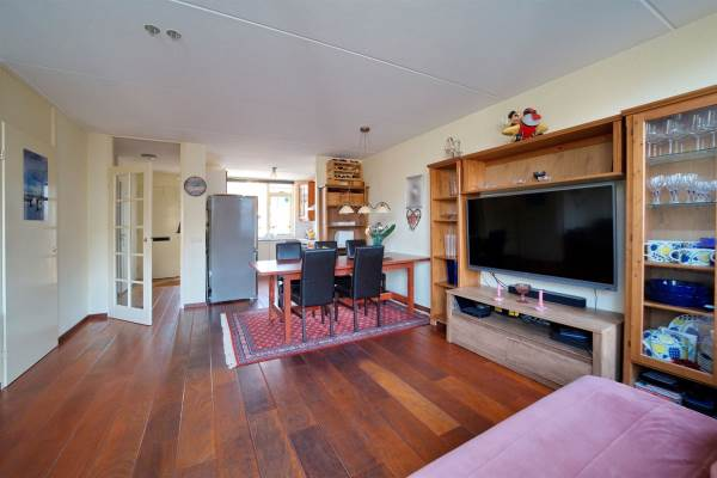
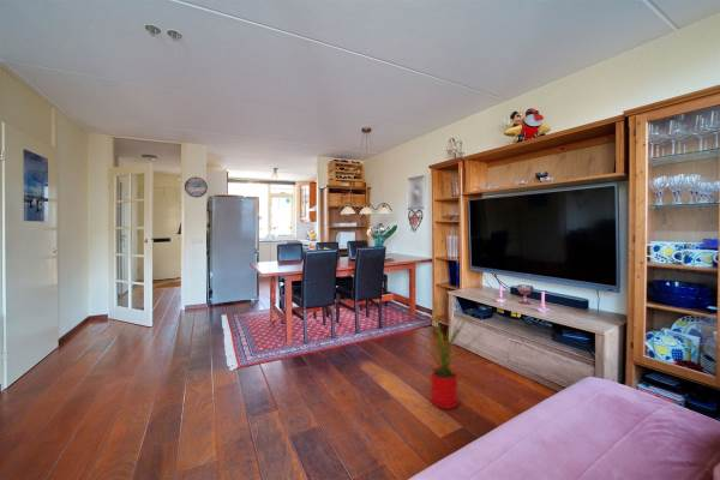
+ house plant (443, 354)
